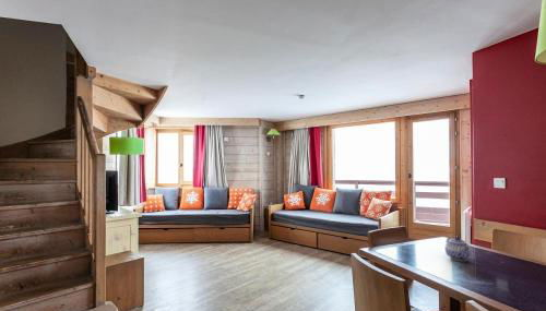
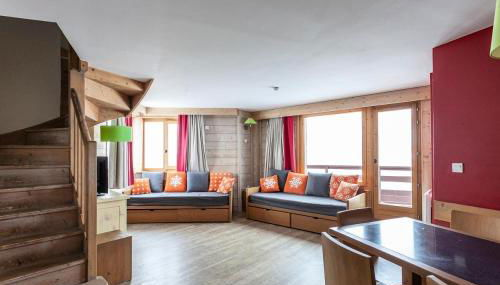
- teapot (458, 248)
